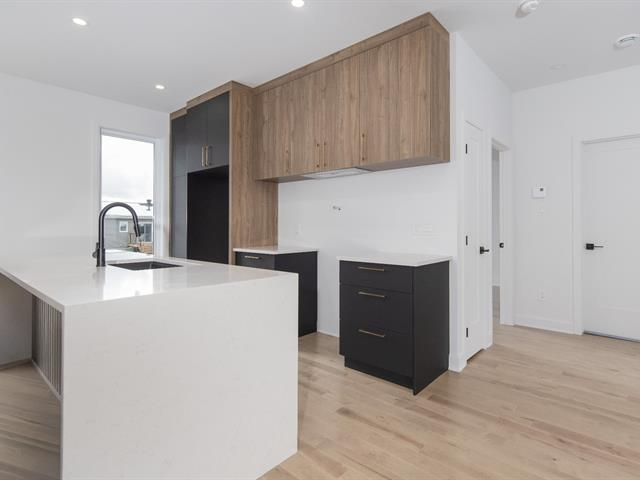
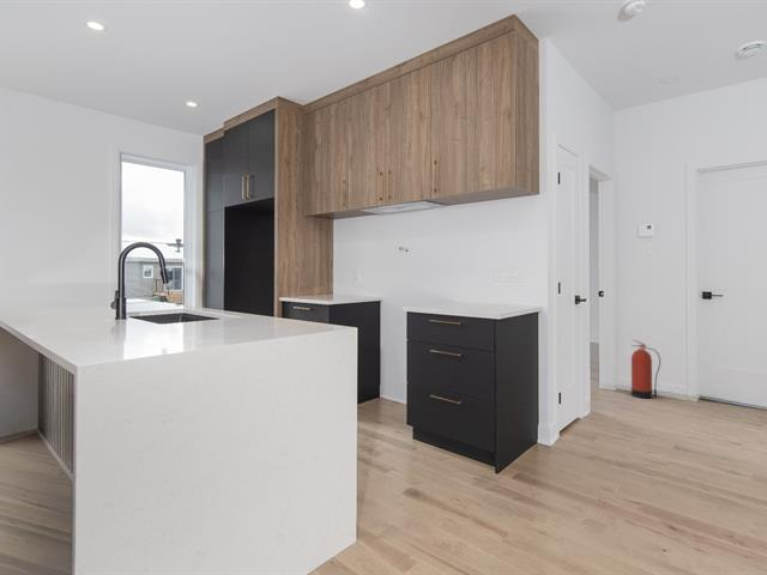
+ fire extinguisher (645, 368)
